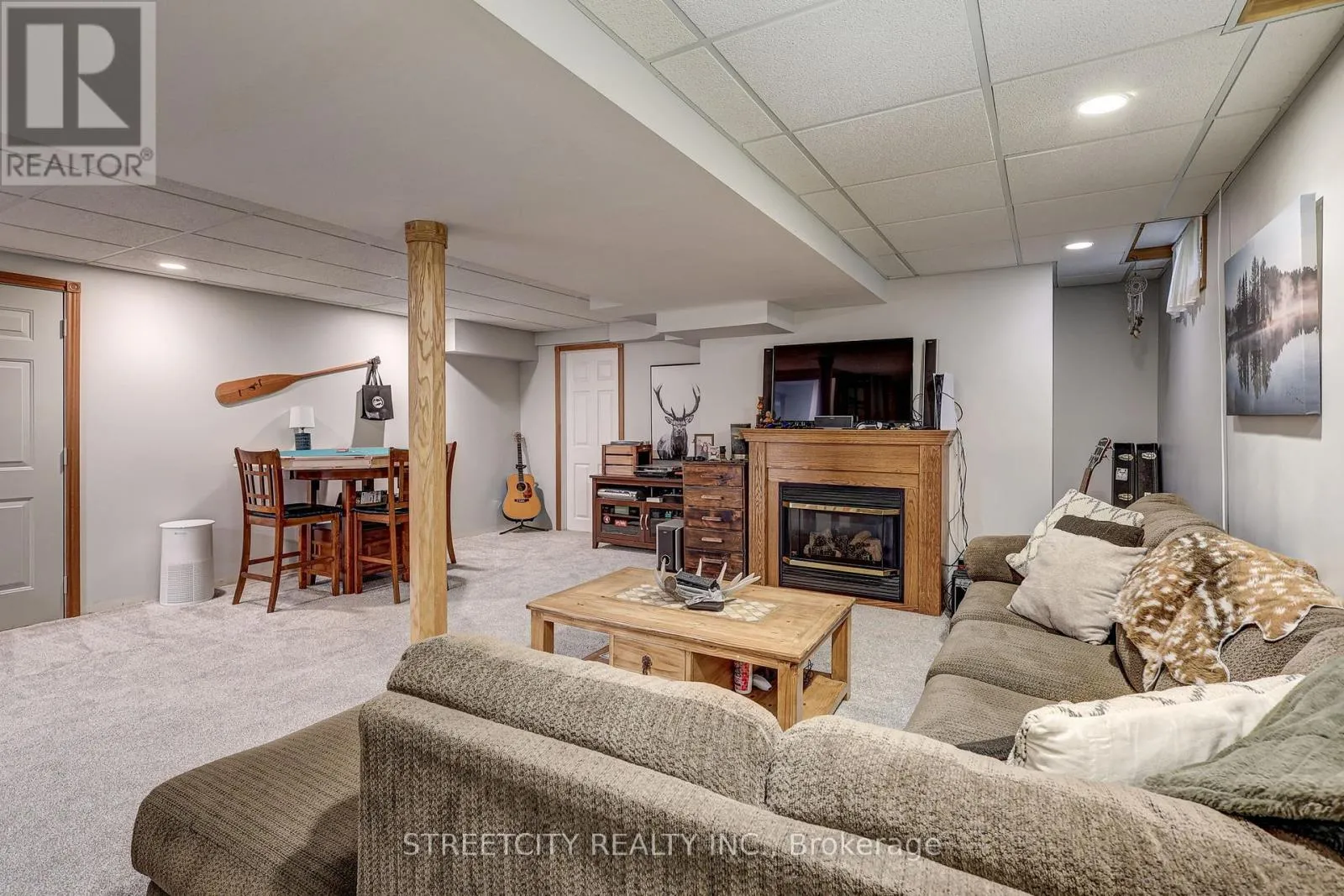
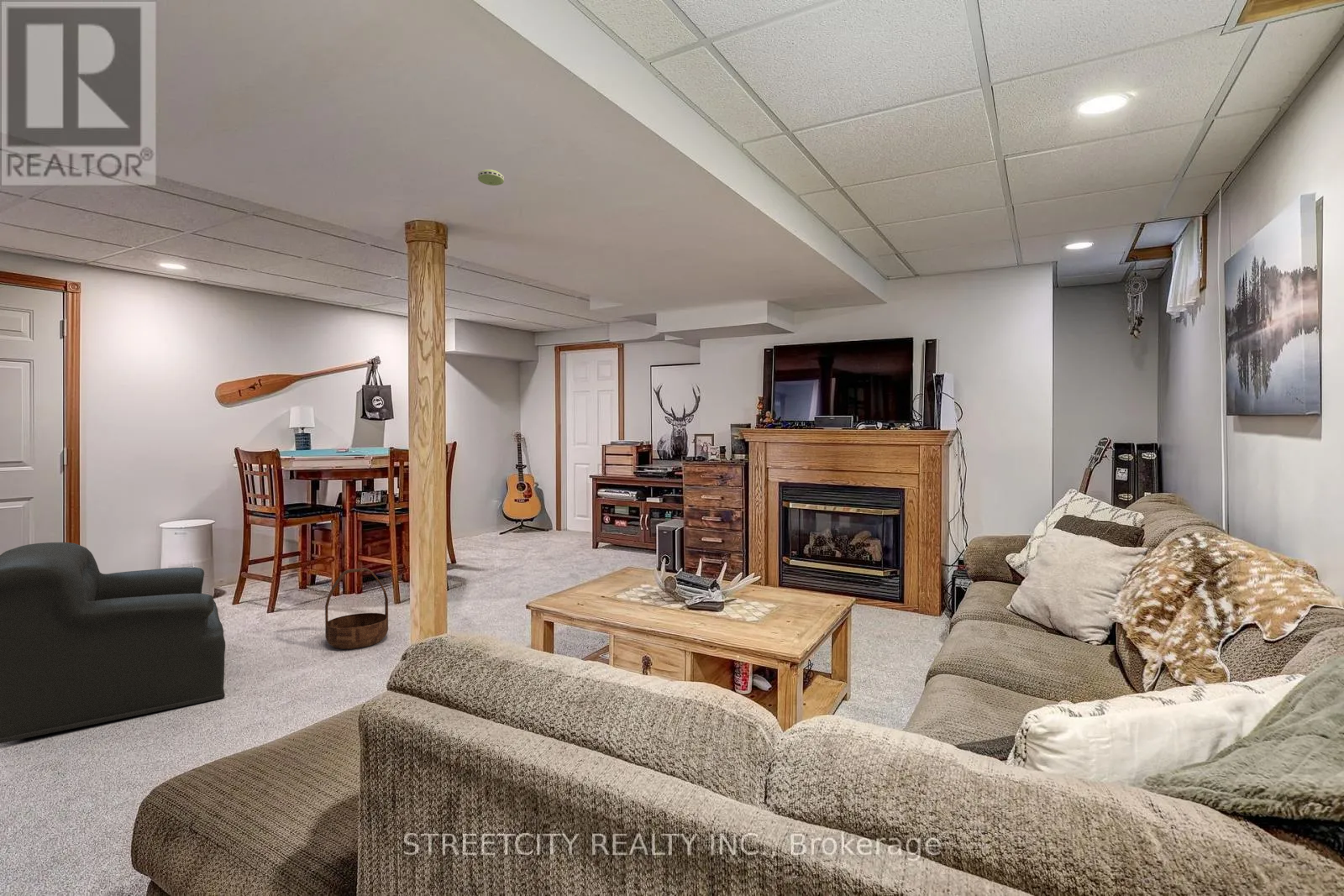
+ smoke detector (491, 177)
+ basket (360, 613)
+ armchair (116, 618)
